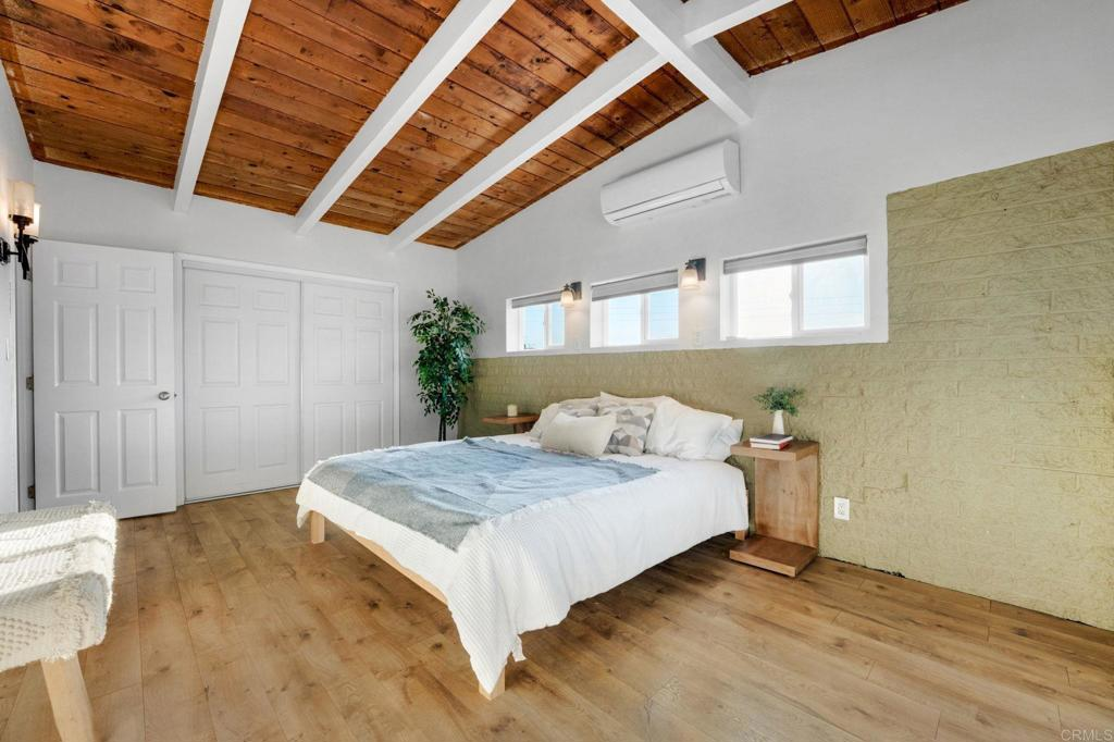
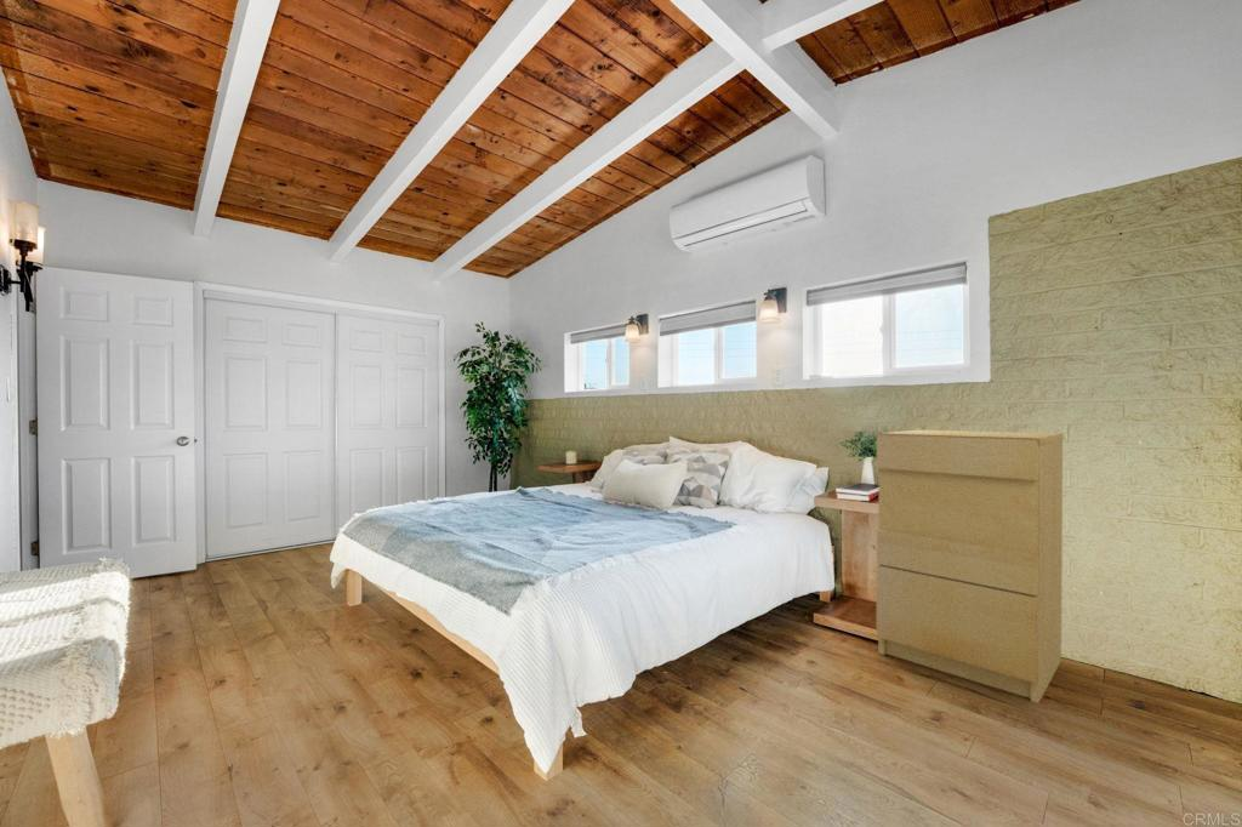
+ cabinet (968, 546)
